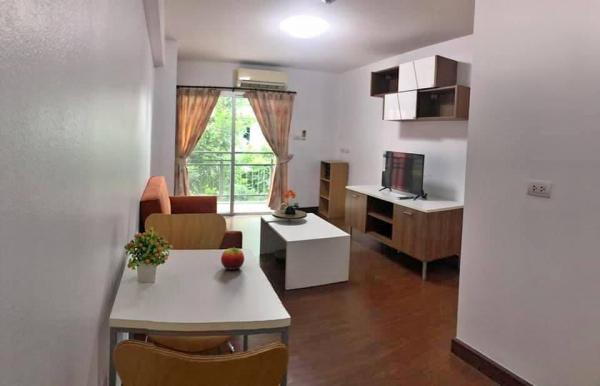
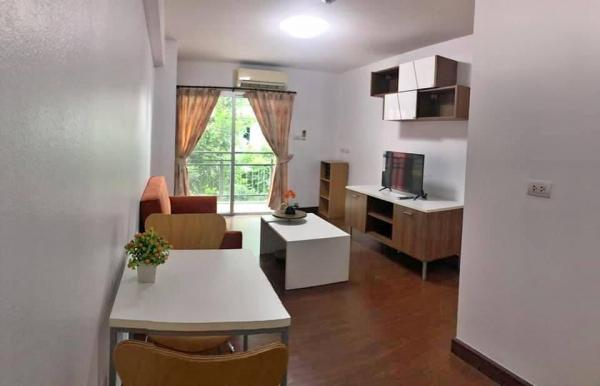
- fruit (232, 257)
